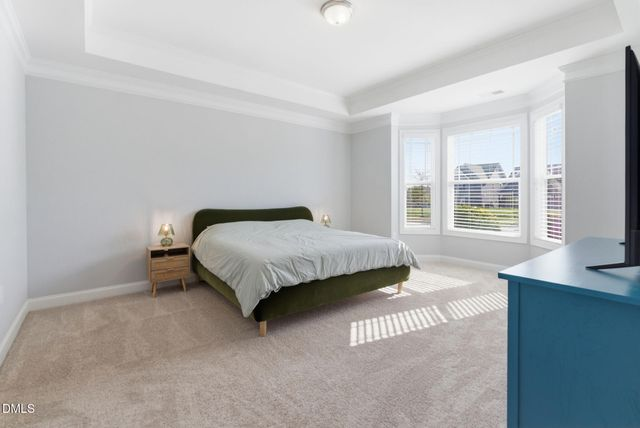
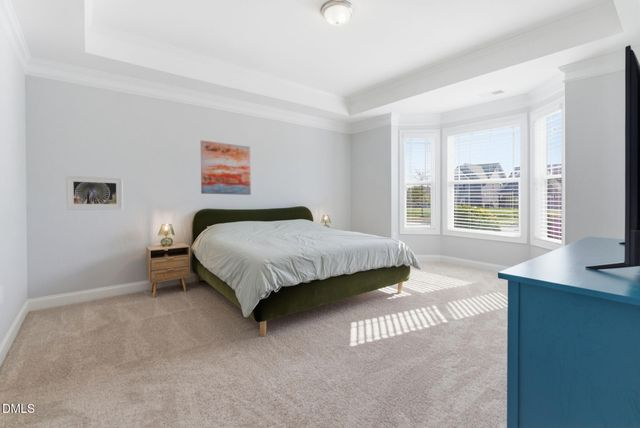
+ wall art (226, 169)
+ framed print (95, 193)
